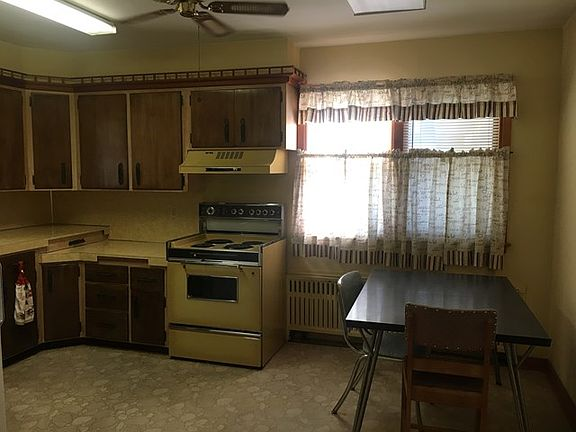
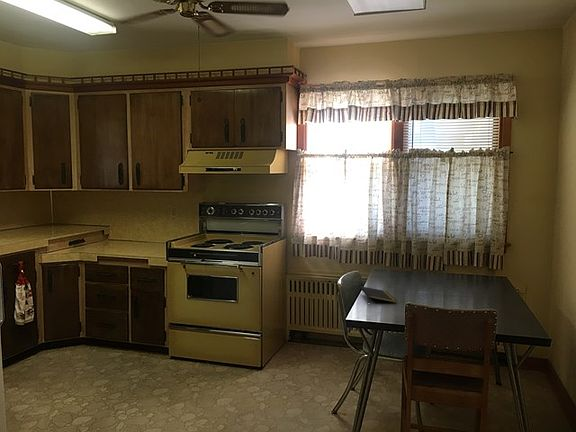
+ notepad (377, 294)
